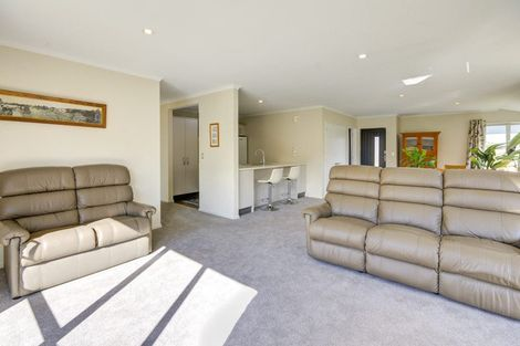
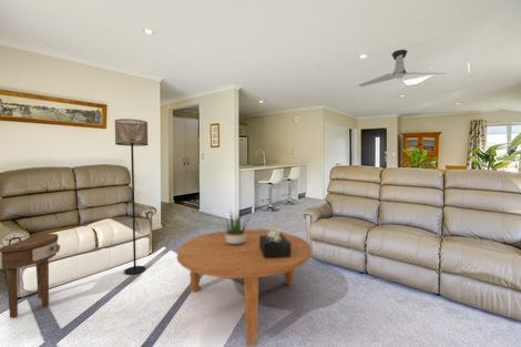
+ decorative box (274, 239)
+ ceiling fan (399, 61)
+ floor lamp (133, 196)
+ potted plant (235, 225)
+ side table (37, 273)
+ coffee table (245, 274)
